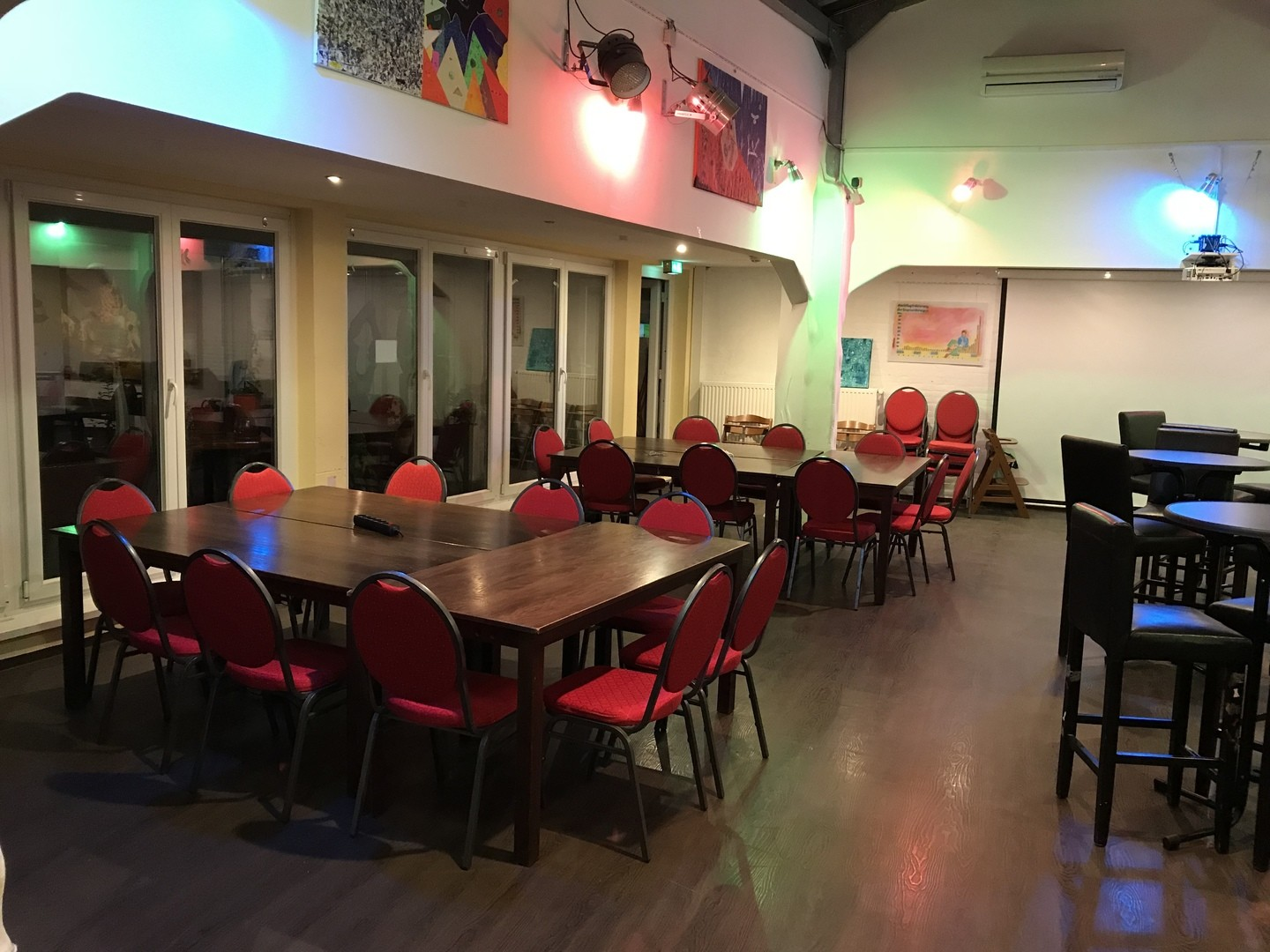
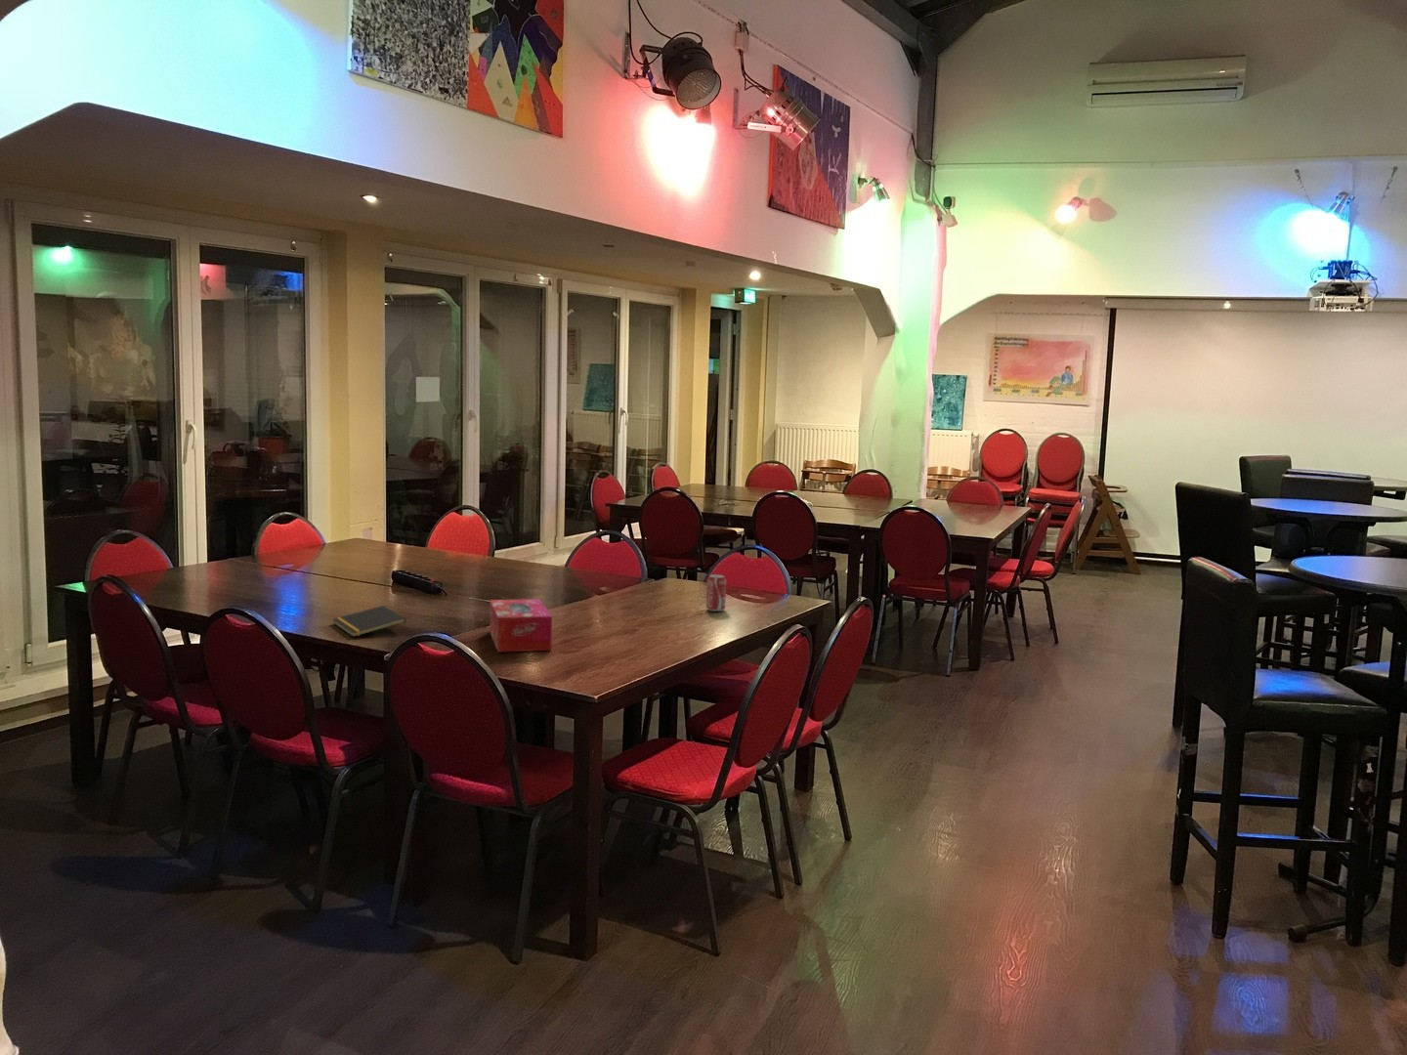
+ beverage can (716, 592)
+ notepad (368, 621)
+ tissue box (518, 624)
